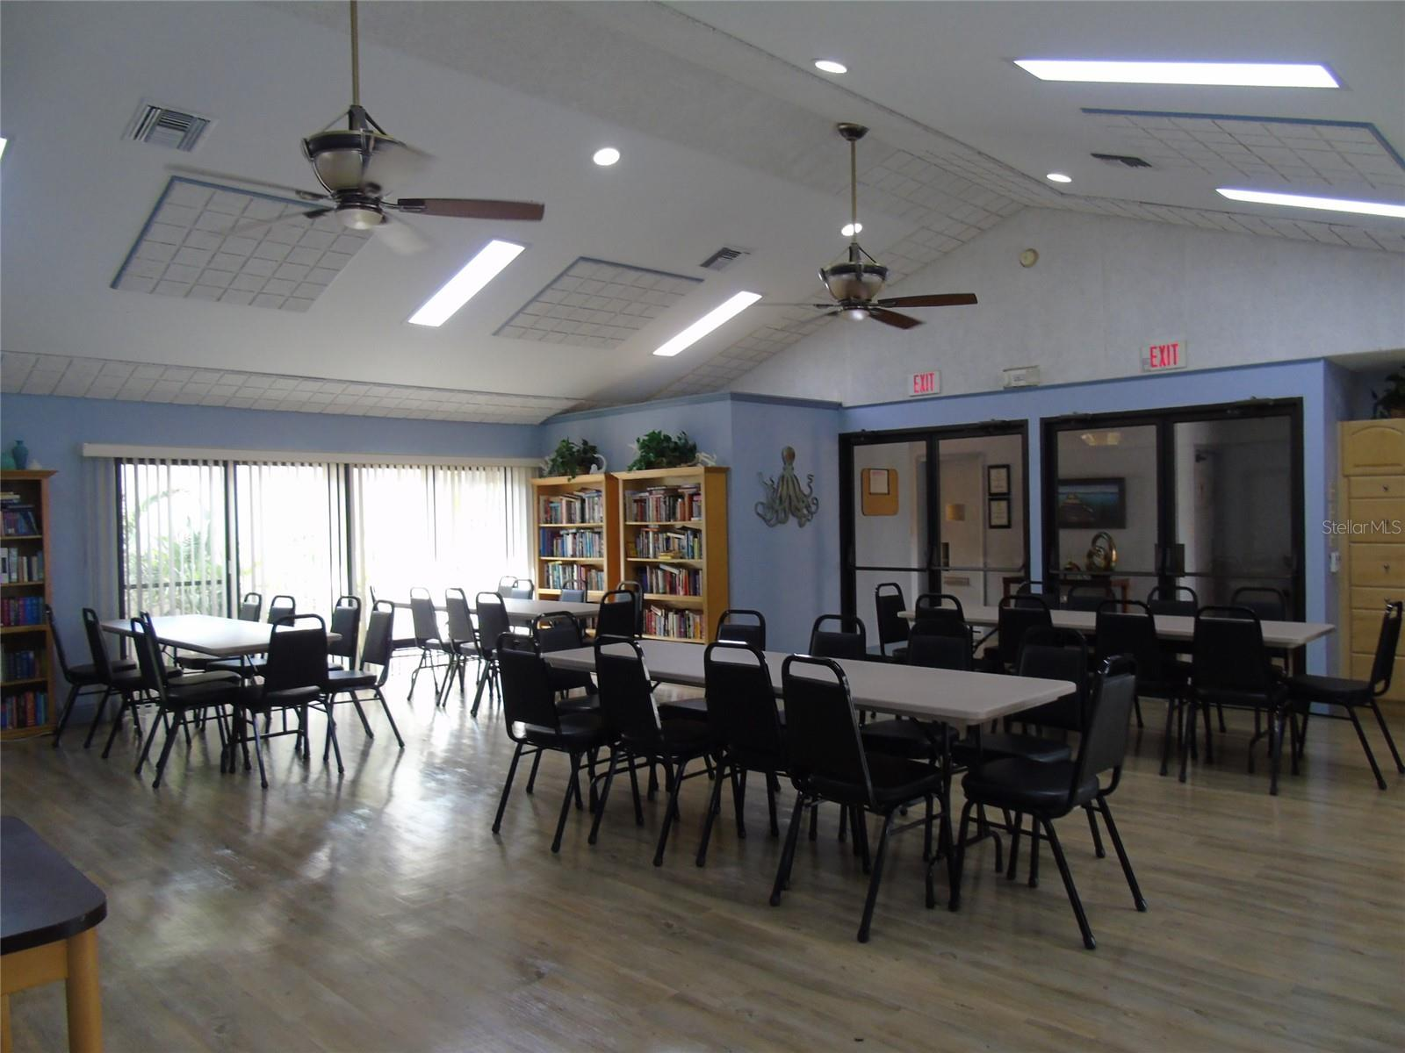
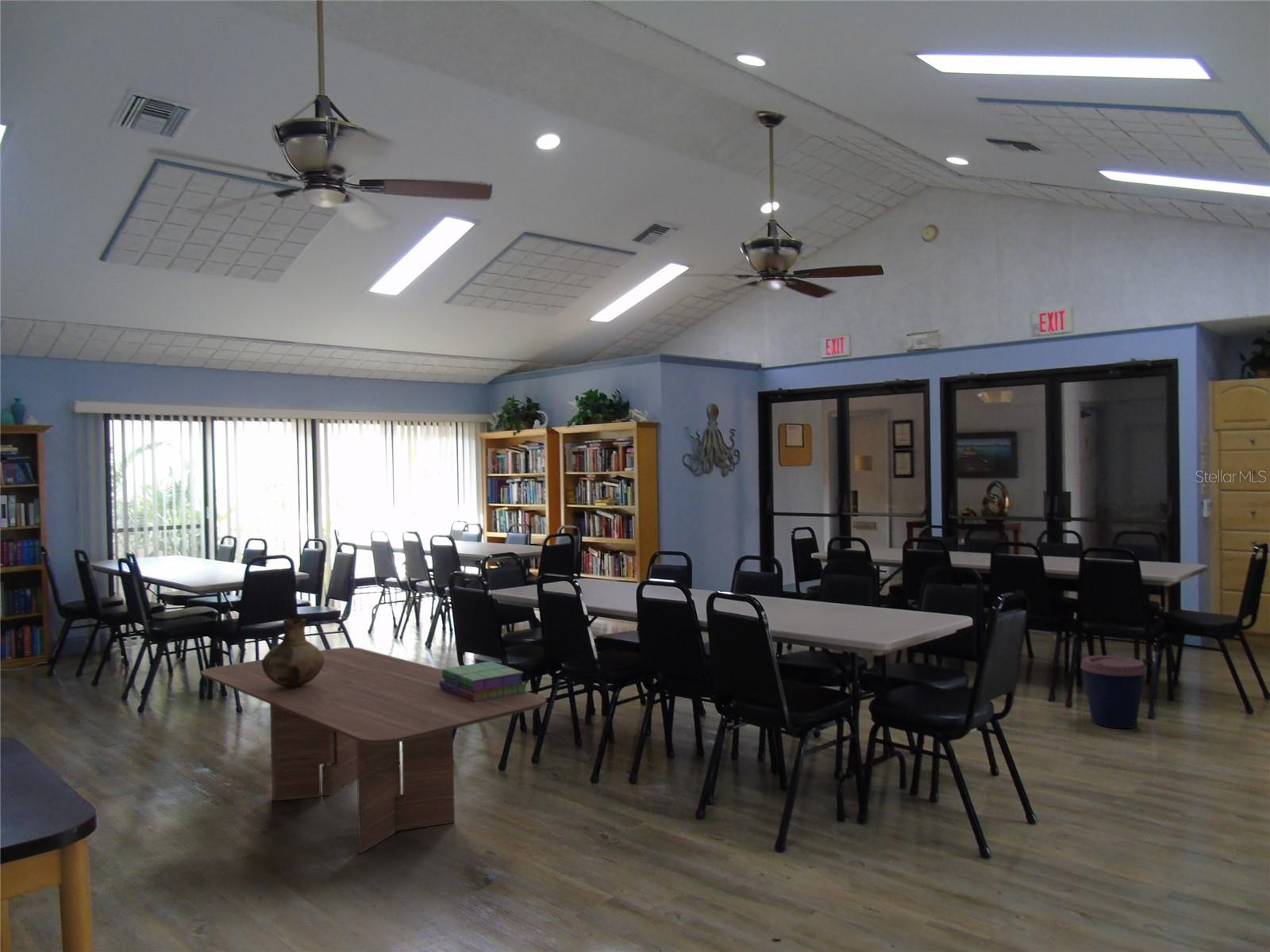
+ vase (293, 652)
+ dining table (360, 747)
+ coffee cup (1113, 692)
+ stack of books (482, 679)
